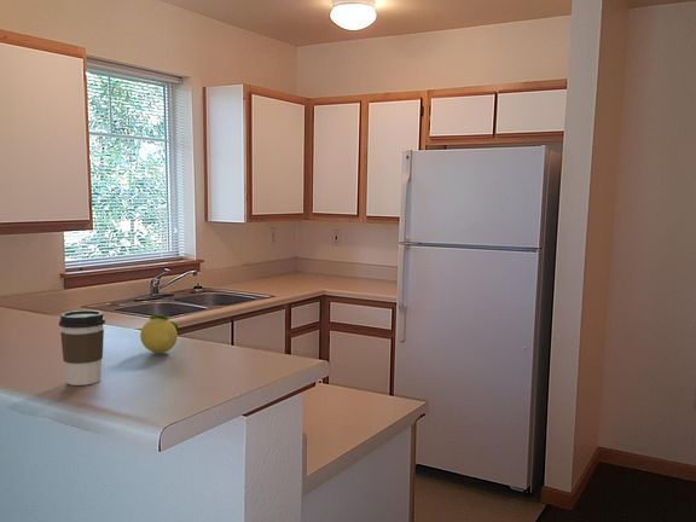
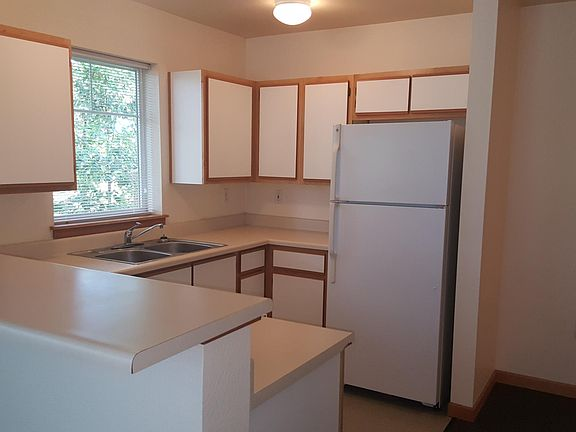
- fruit (161, 332)
- coffee cup (82, 347)
